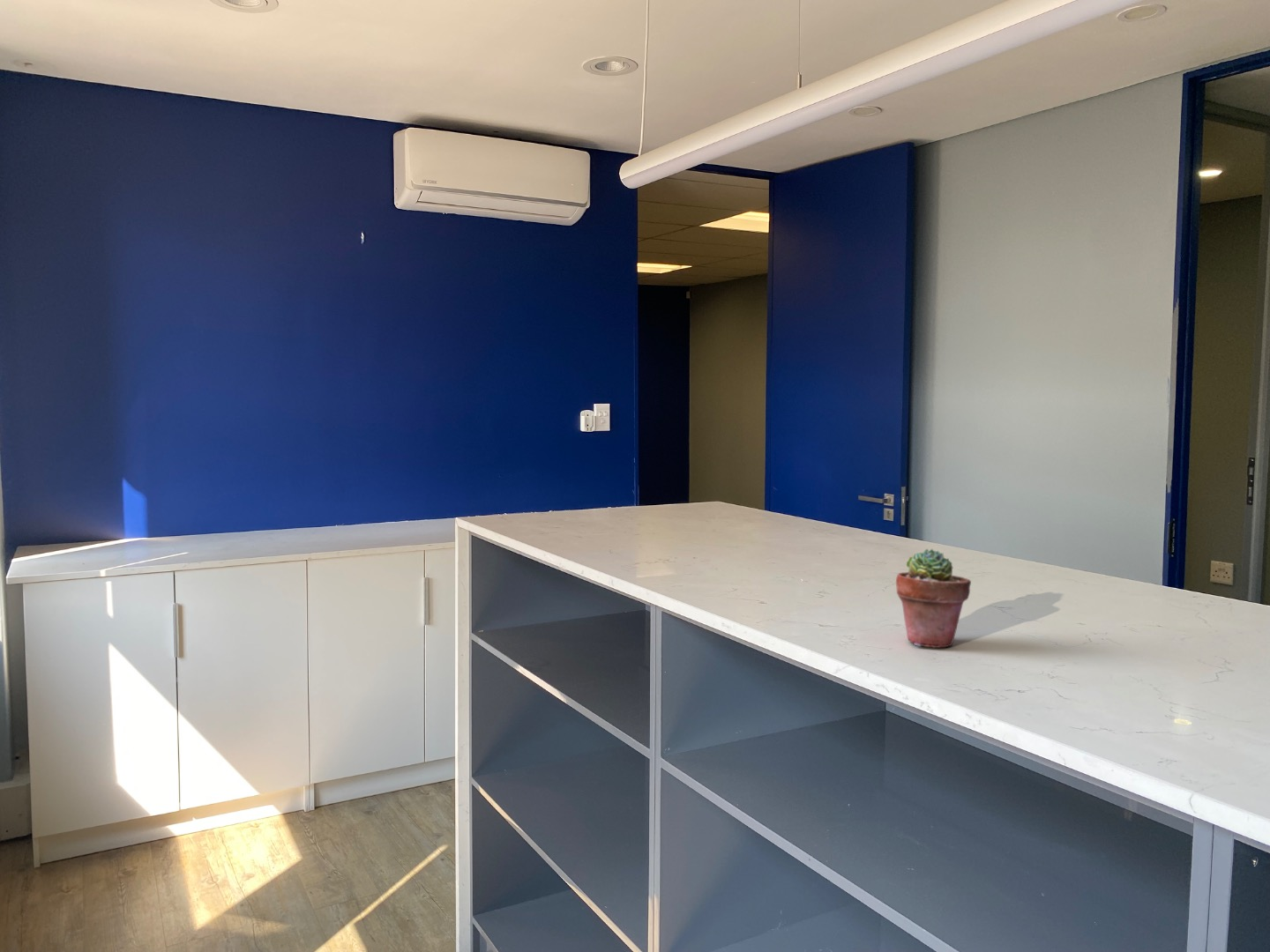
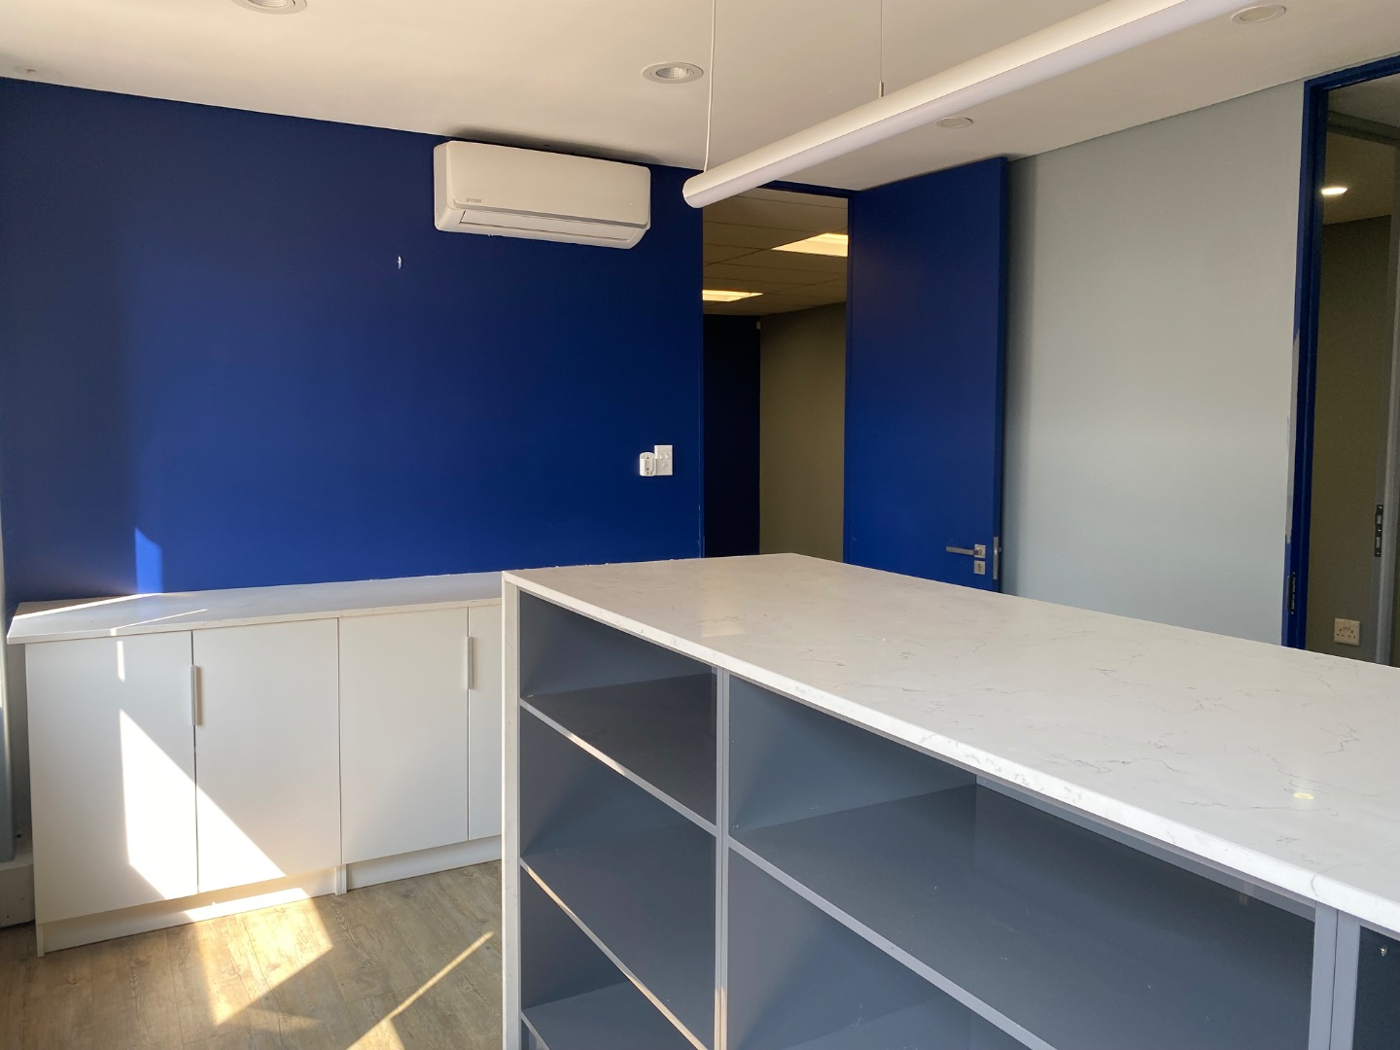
- potted succulent (931, 595)
